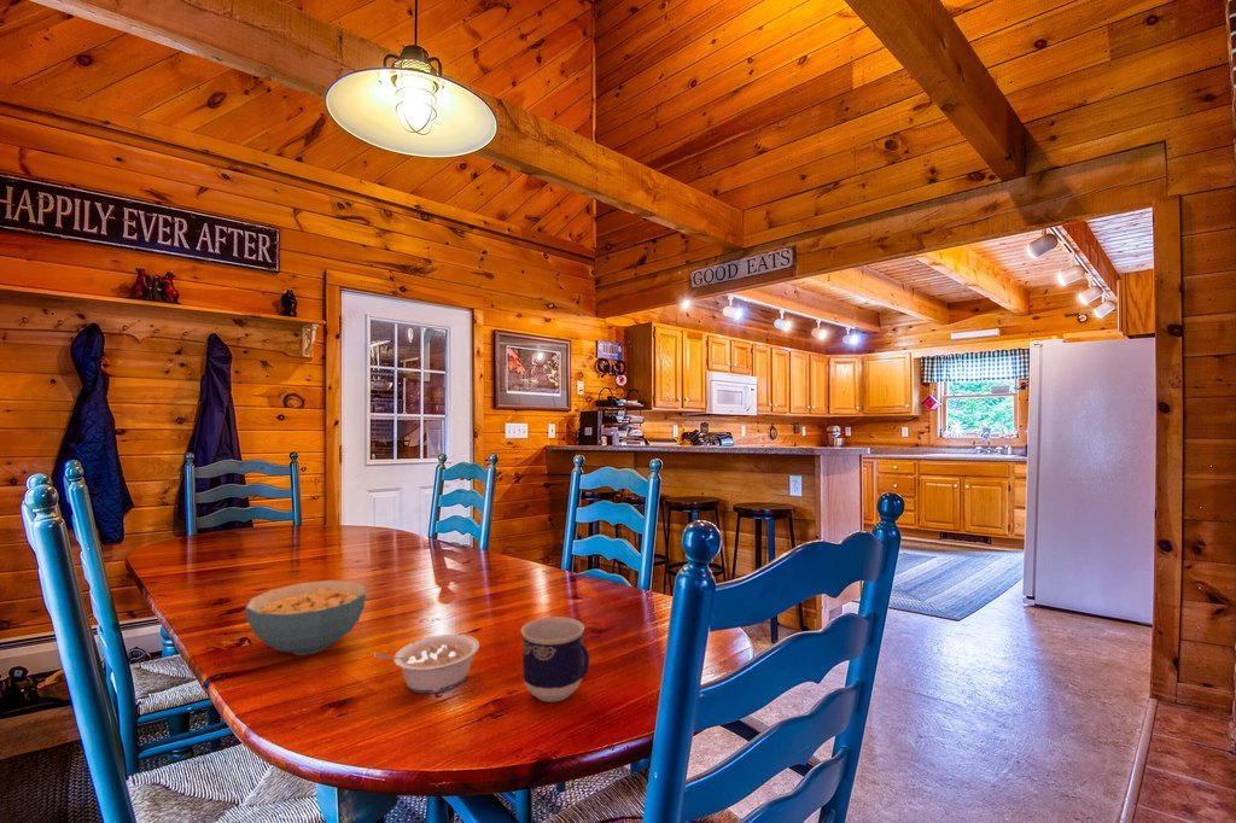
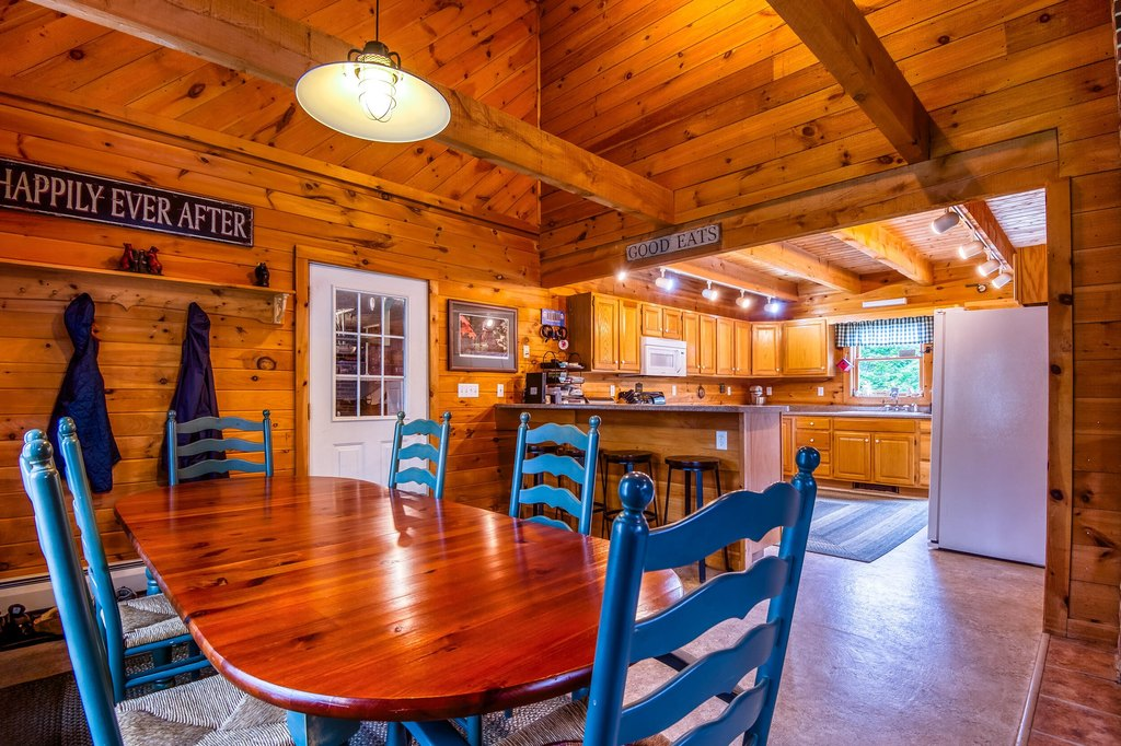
- cup (559, 663)
- legume (435, 663)
- cereal bowl (309, 621)
